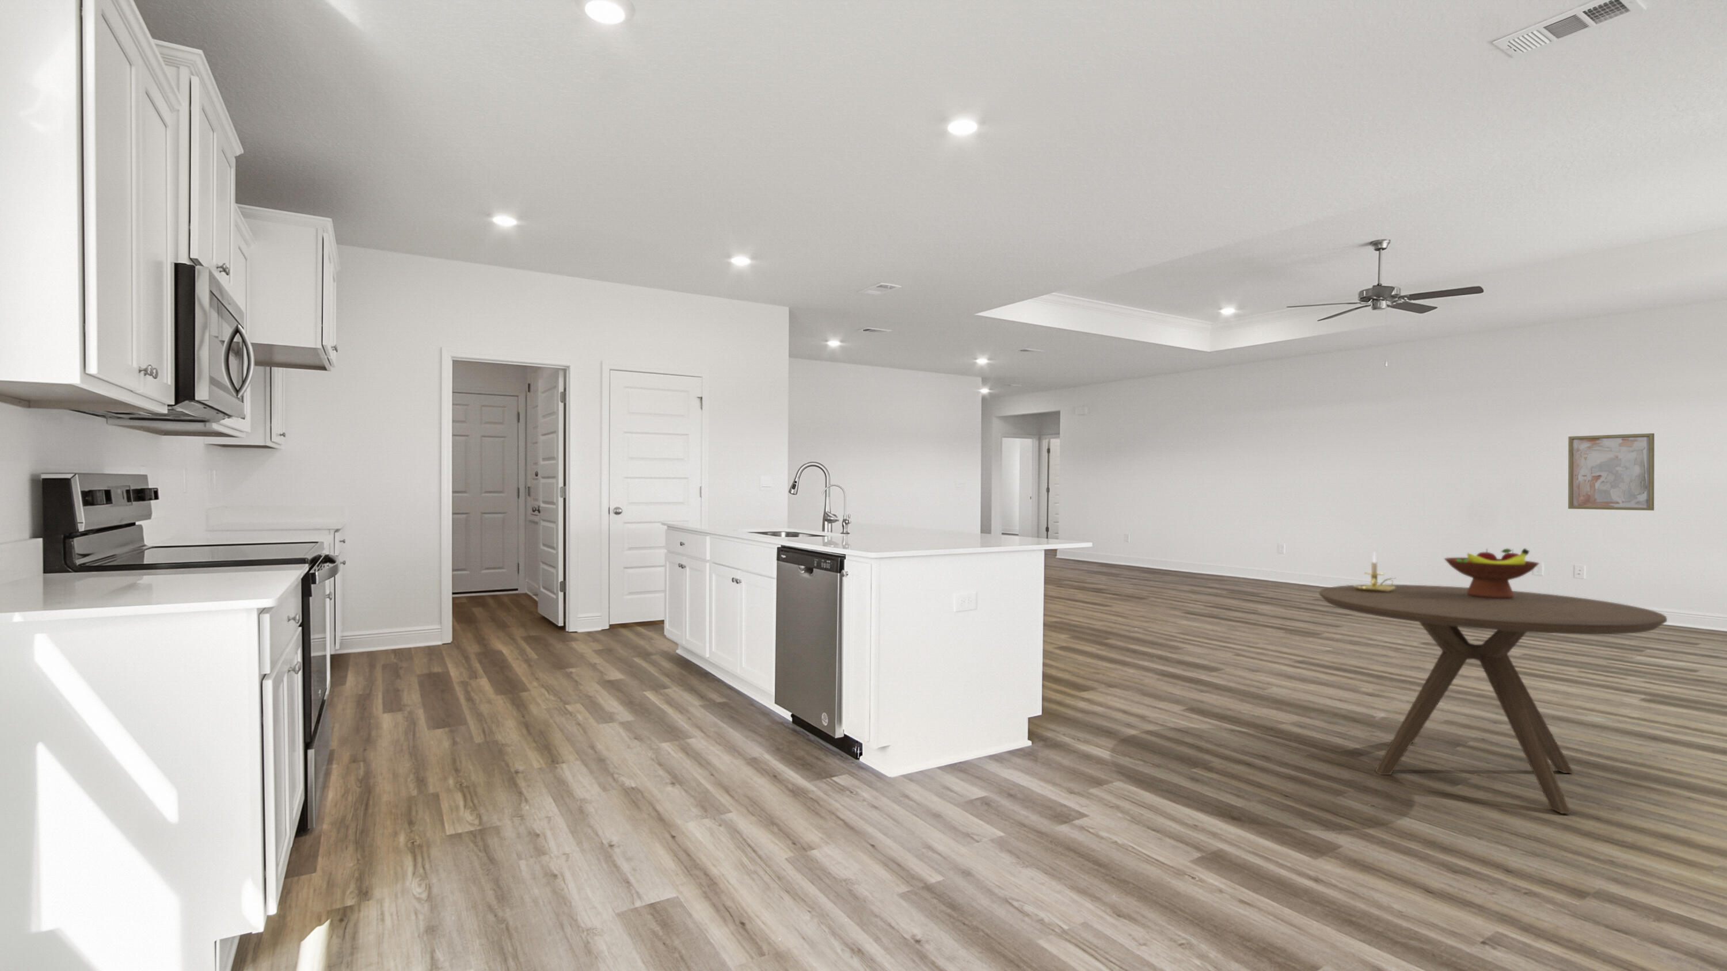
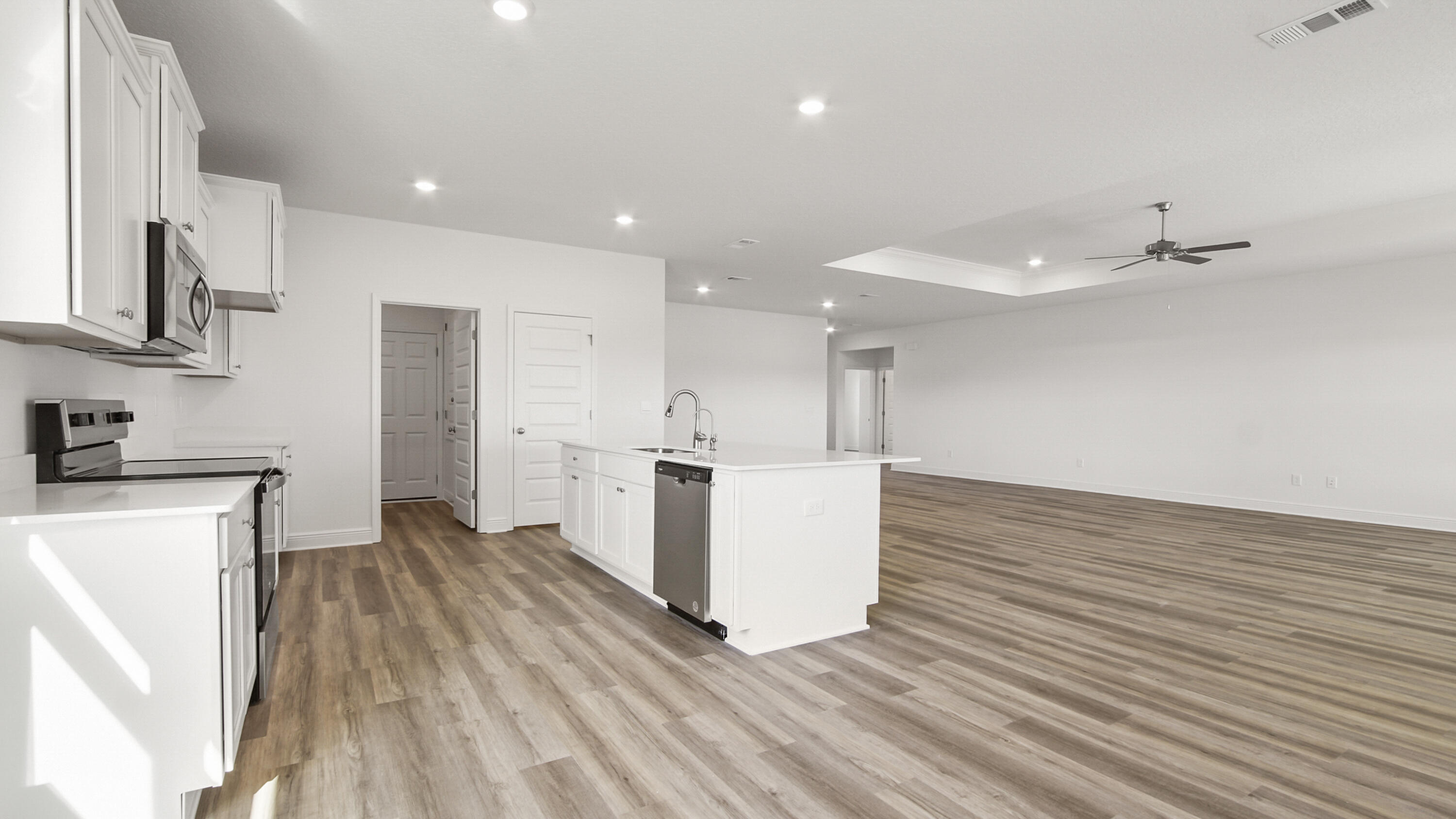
- fruit bowl (1490, 570)
- wall art (1610, 472)
- dining table (1489, 681)
- candle holder (1376, 570)
